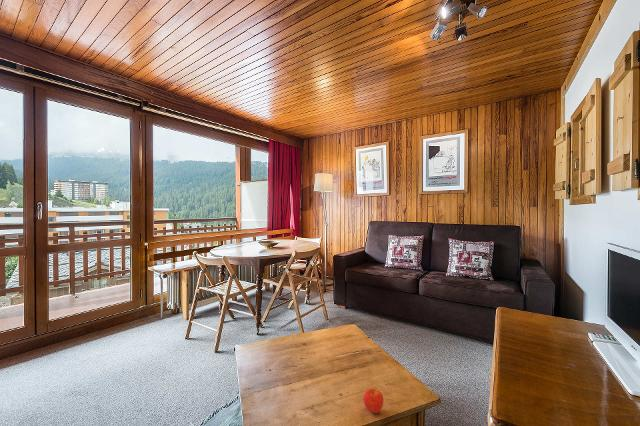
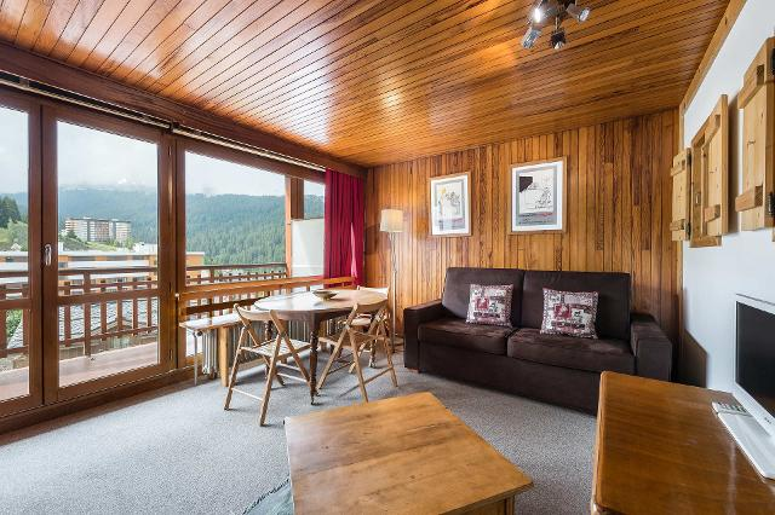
- fruit (373, 400)
